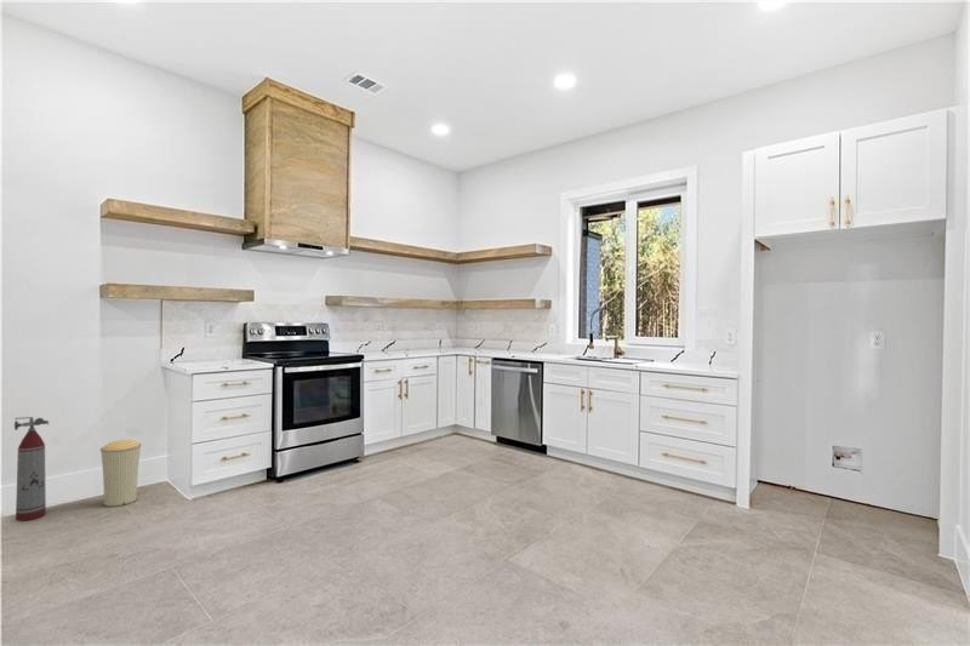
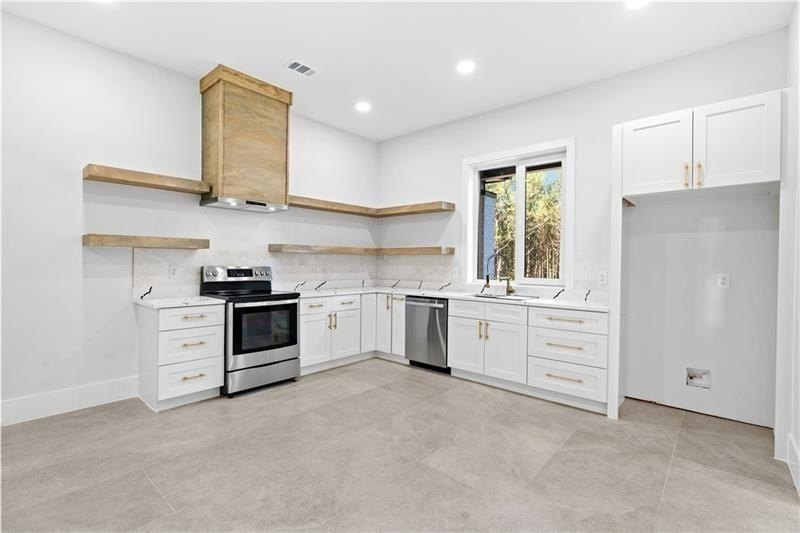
- trash can (120, 470)
- fire extinguisher (32, 465)
